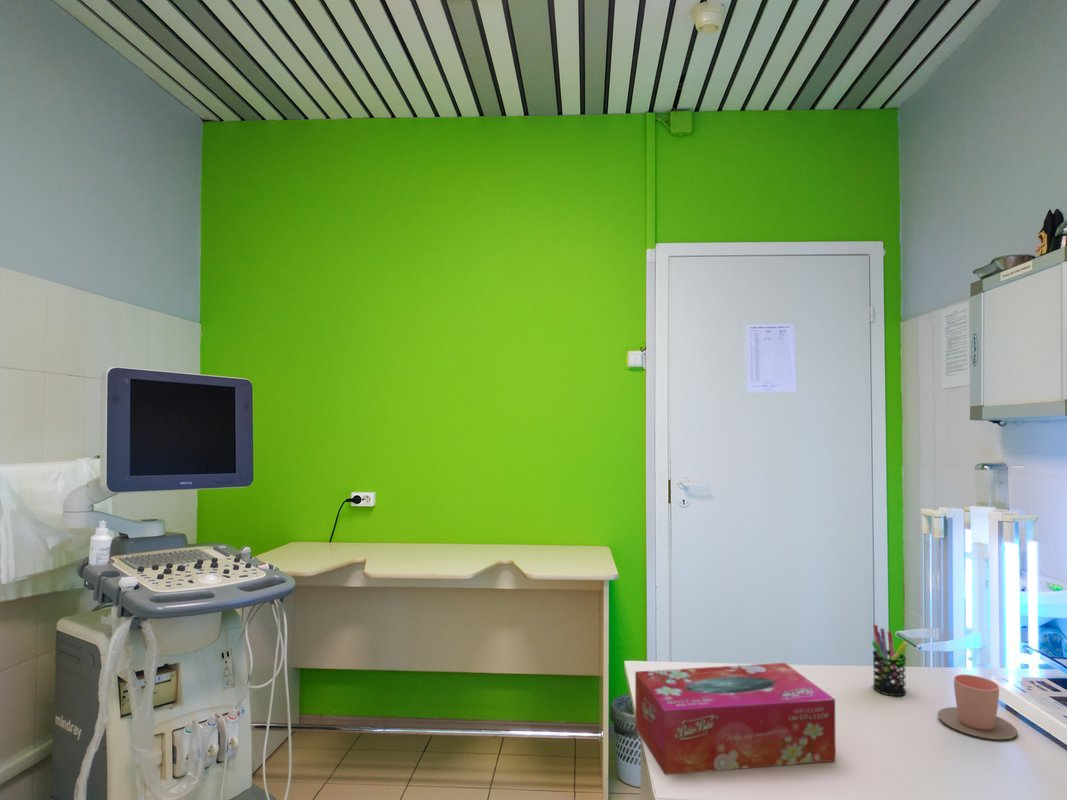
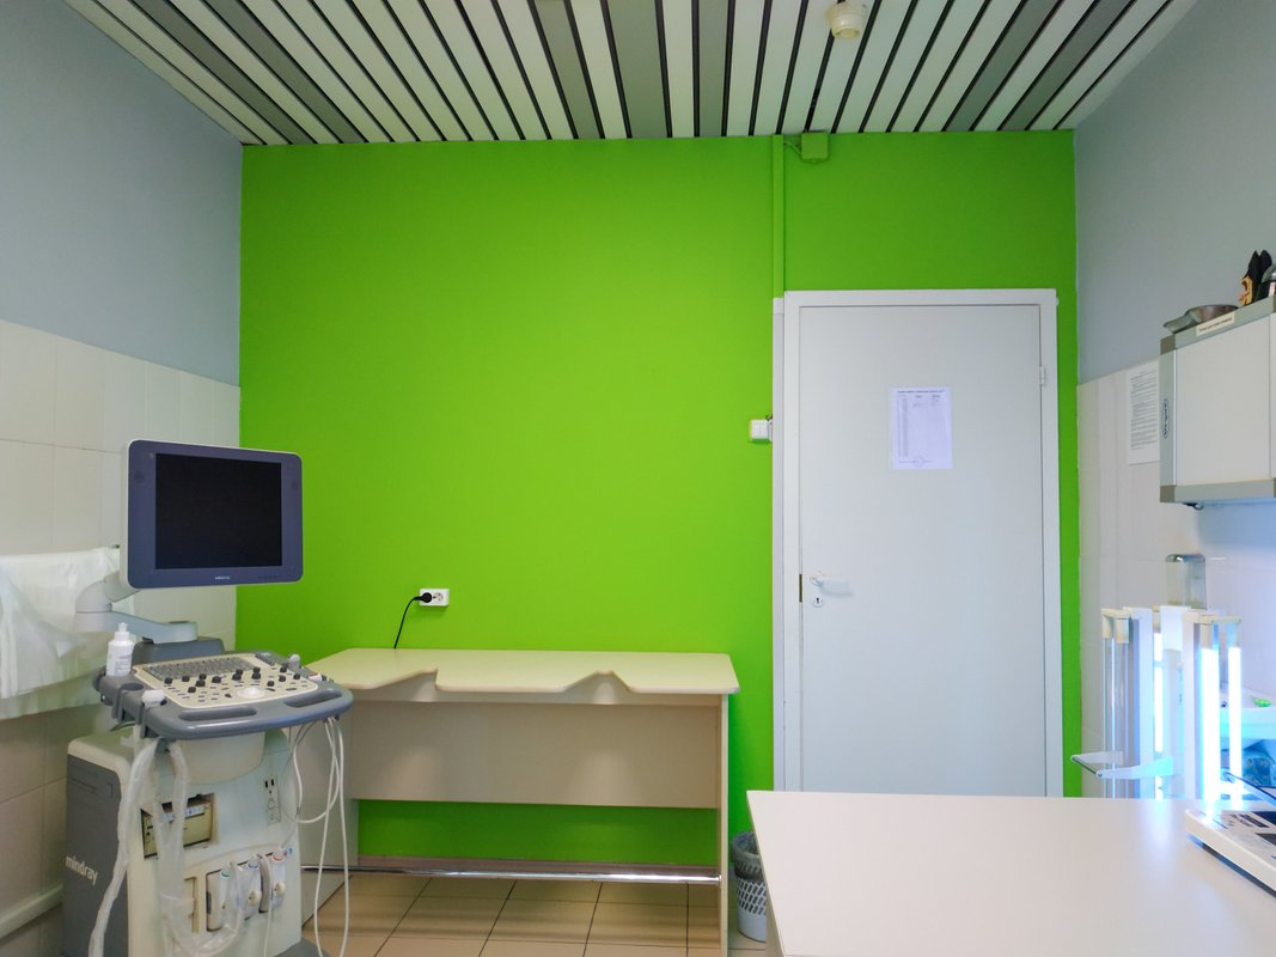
- cup (976, 703)
- pen holder (885, 659)
- tissue box (730, 714)
